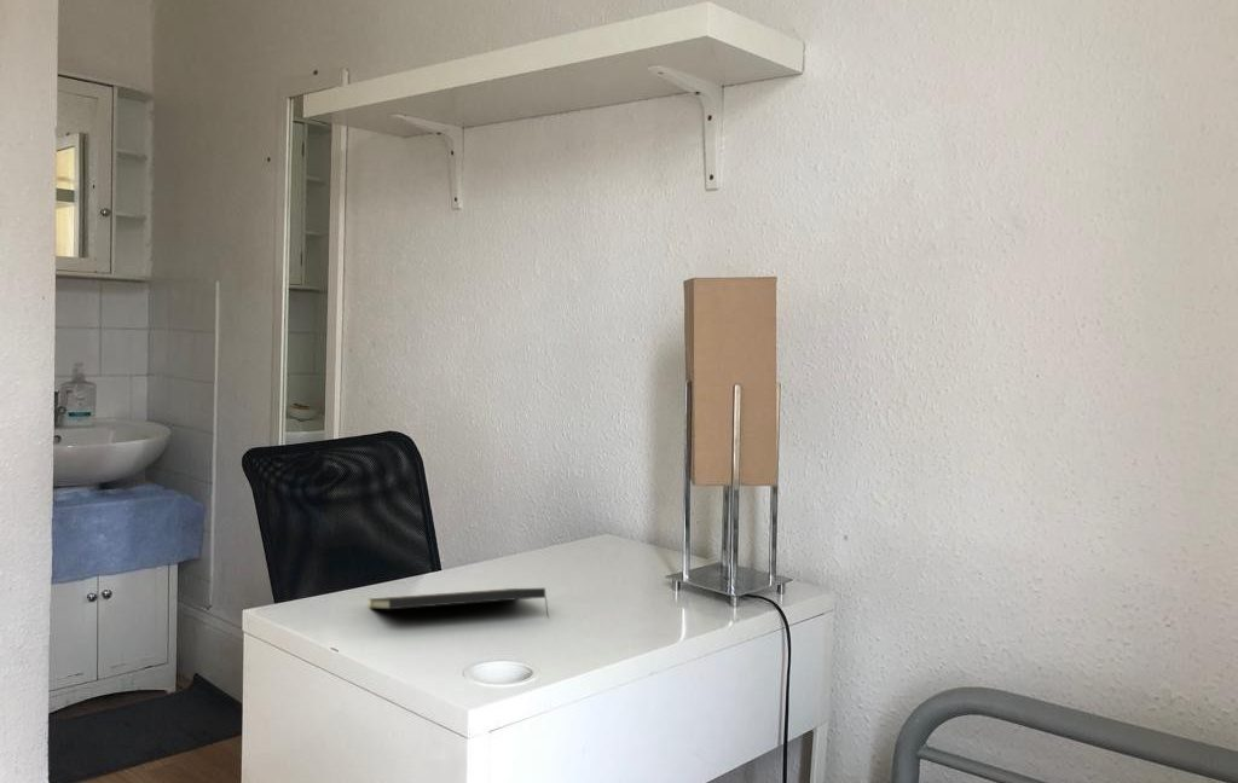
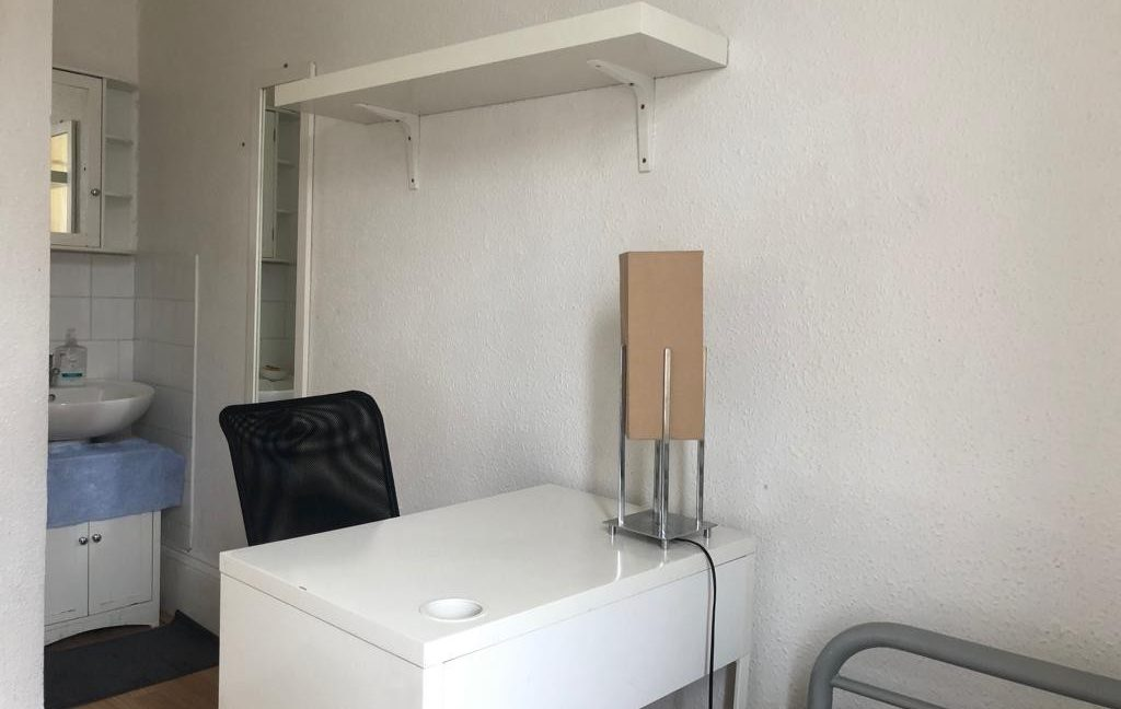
- notepad (455, 598)
